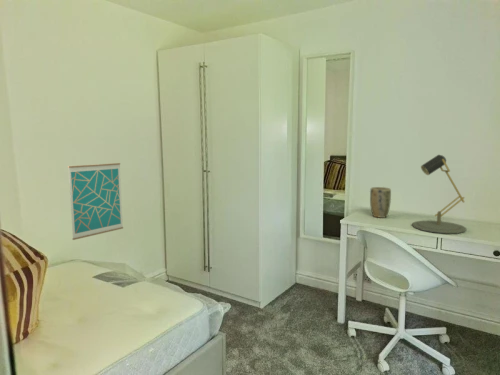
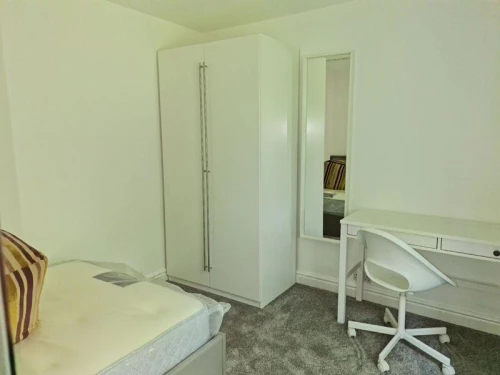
- desk lamp (452, 184)
- plant pot (380, 202)
- wall art (97, 199)
